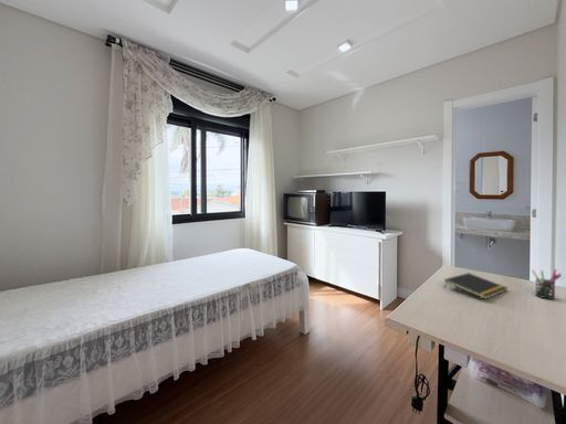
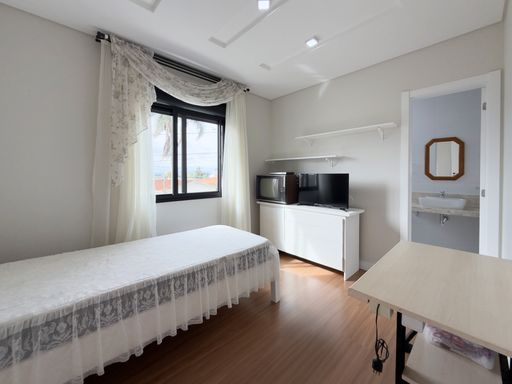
- notepad (475, 284)
- pen holder (545, 282)
